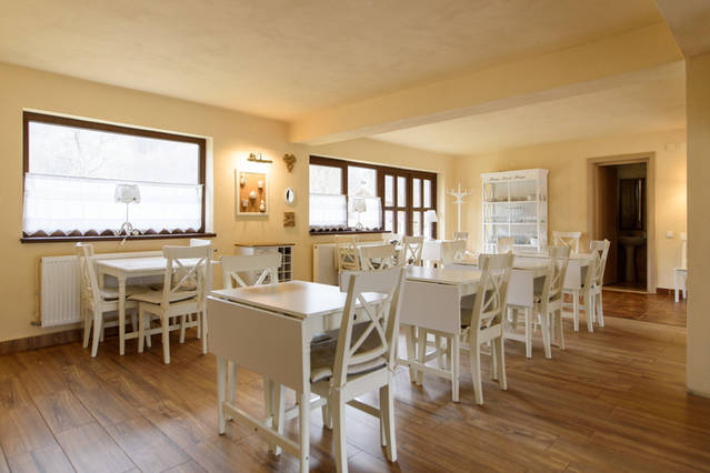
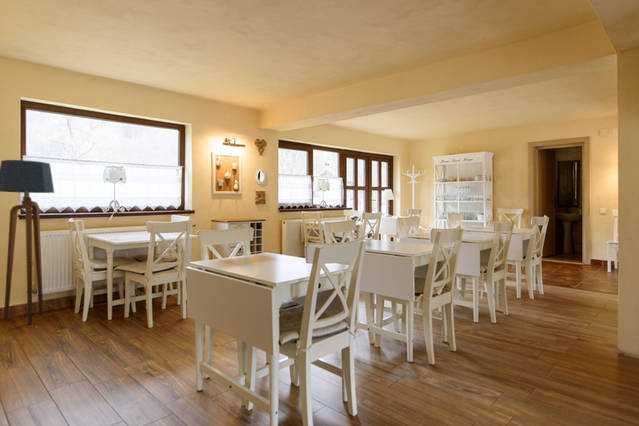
+ floor lamp (26, 241)
